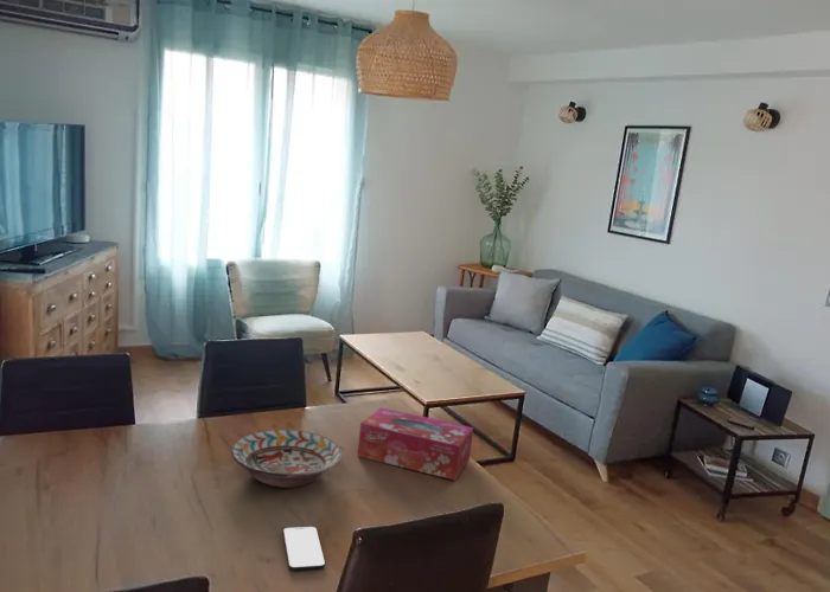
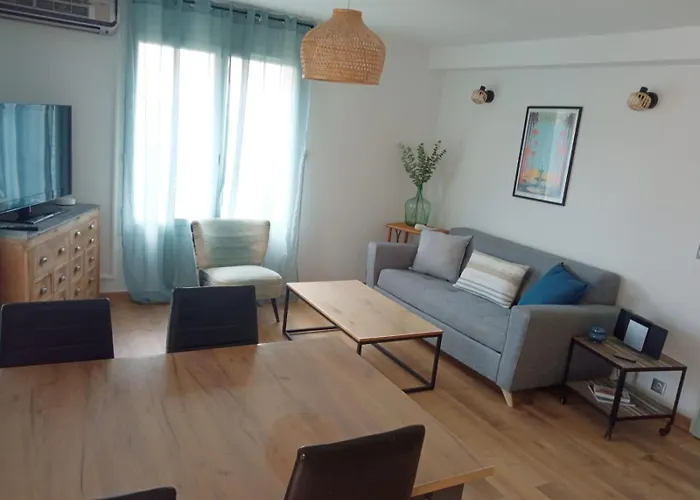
- decorative bowl (286, 463)
- tissue box (415, 442)
- smartphone (302, 547)
